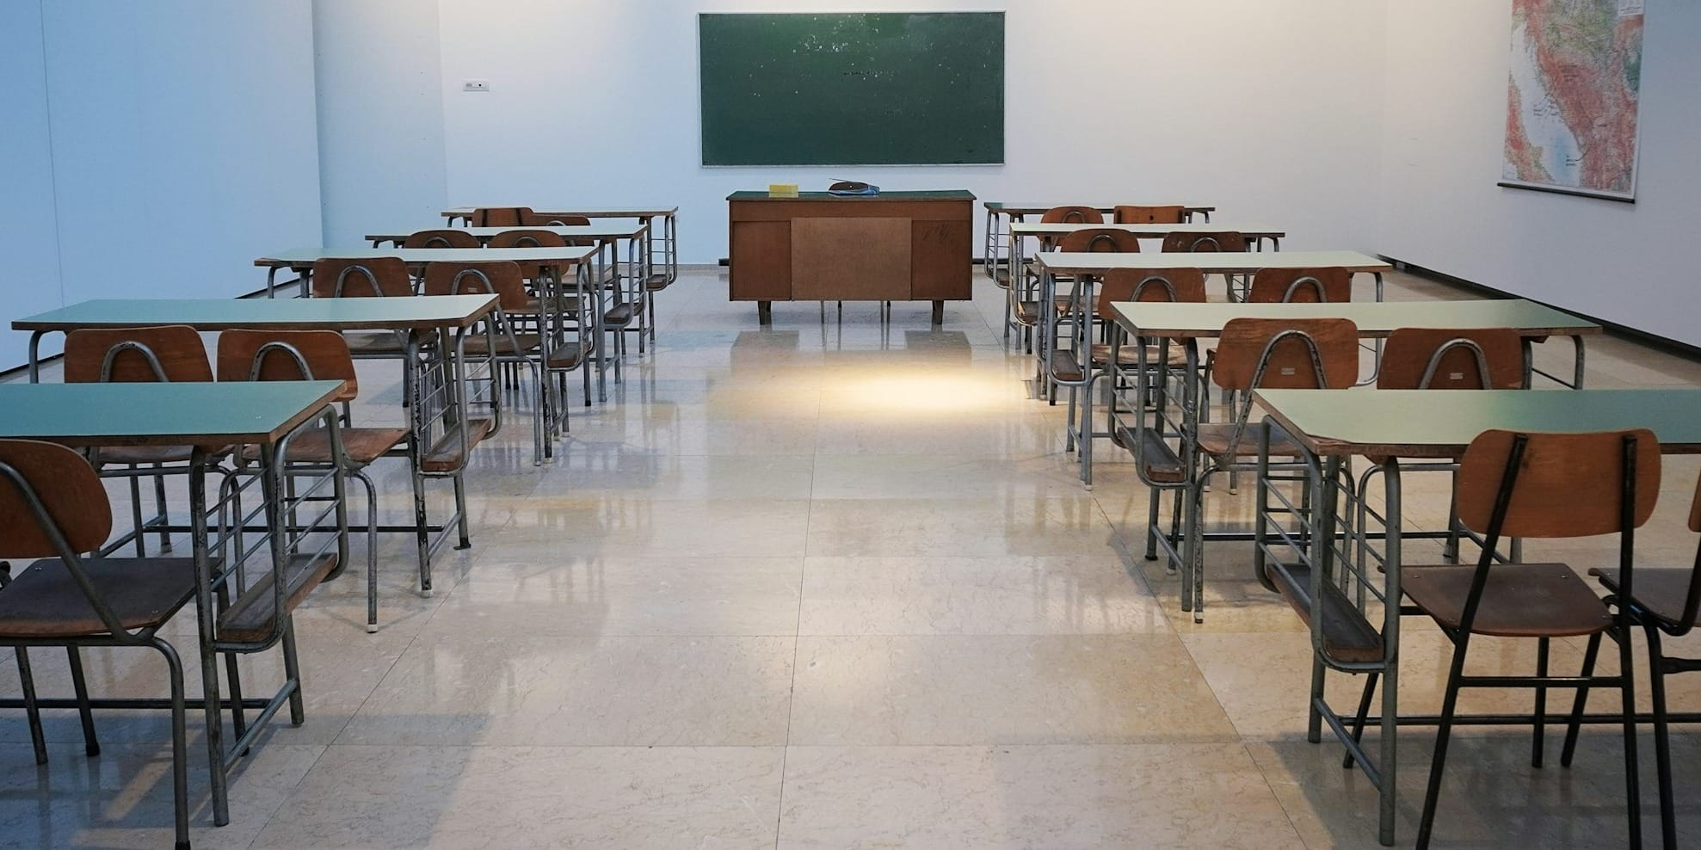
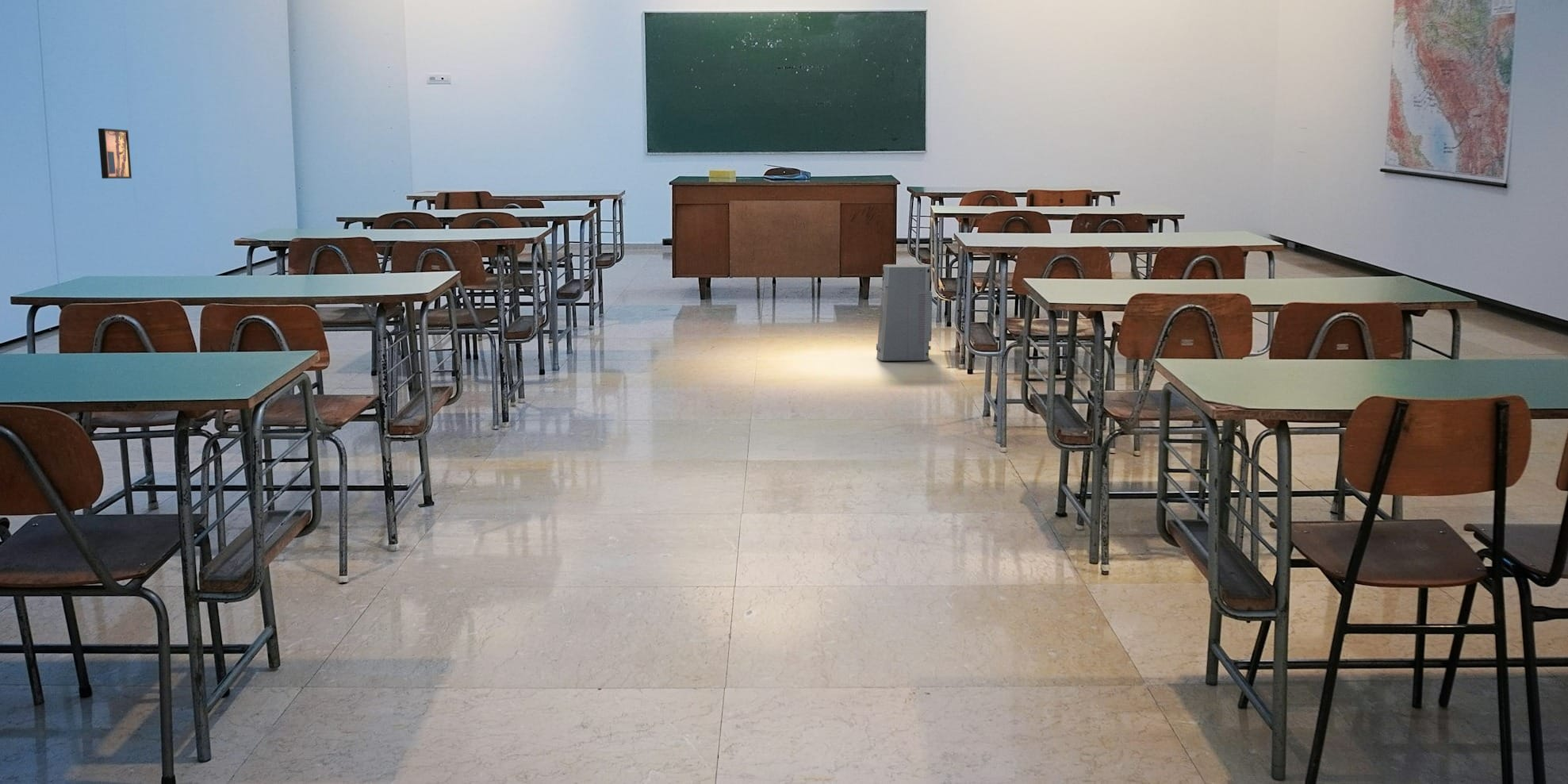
+ wall art (115, 154)
+ air purifier (904, 312)
